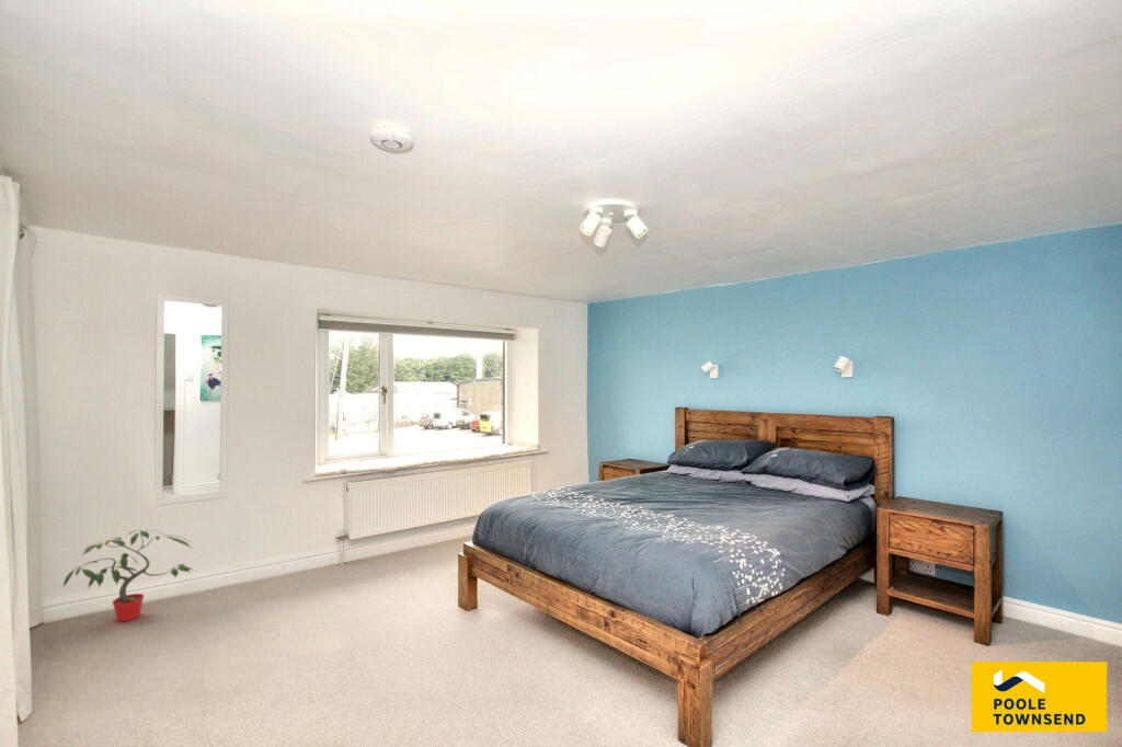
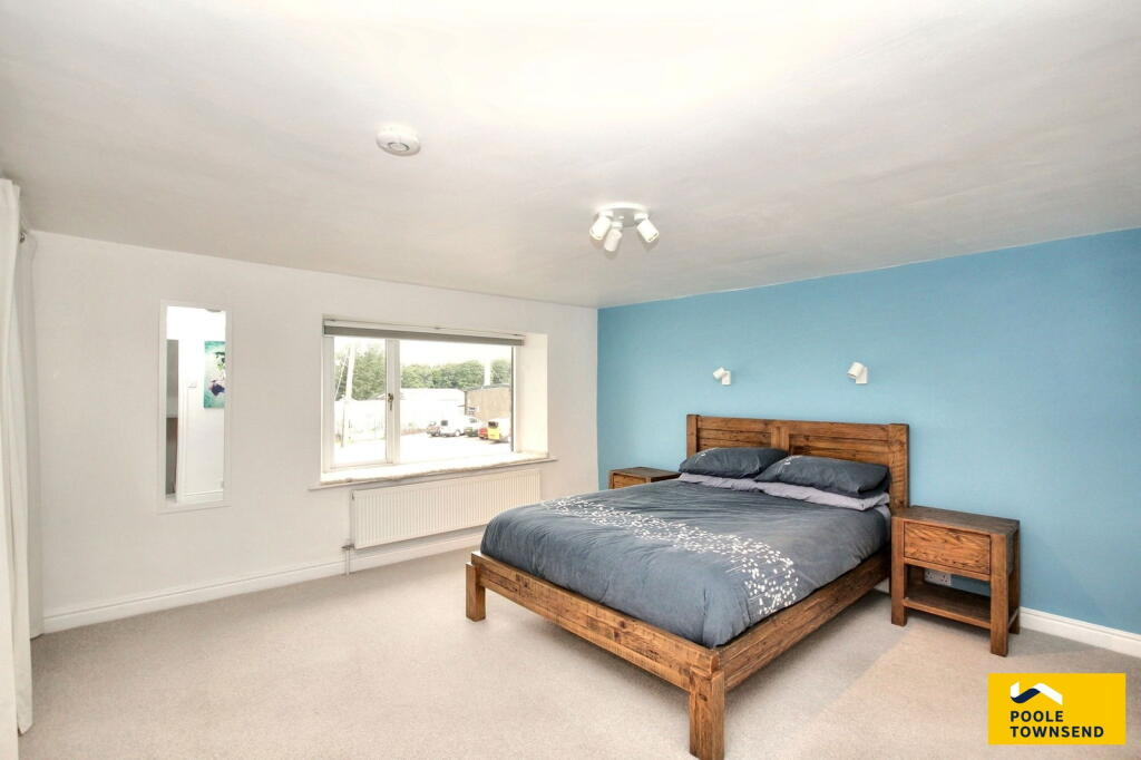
- potted plant (133, 575)
